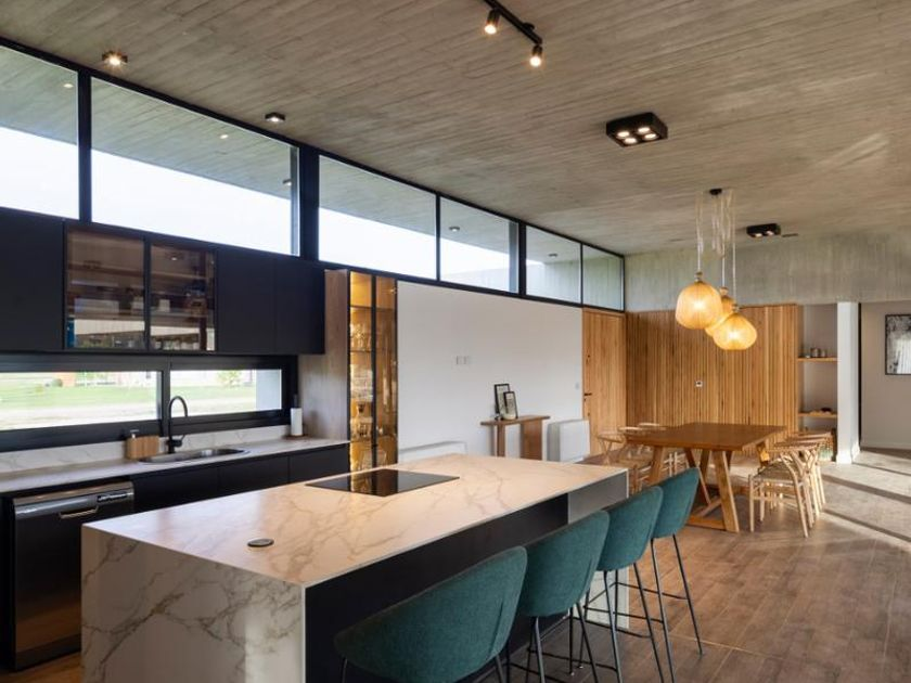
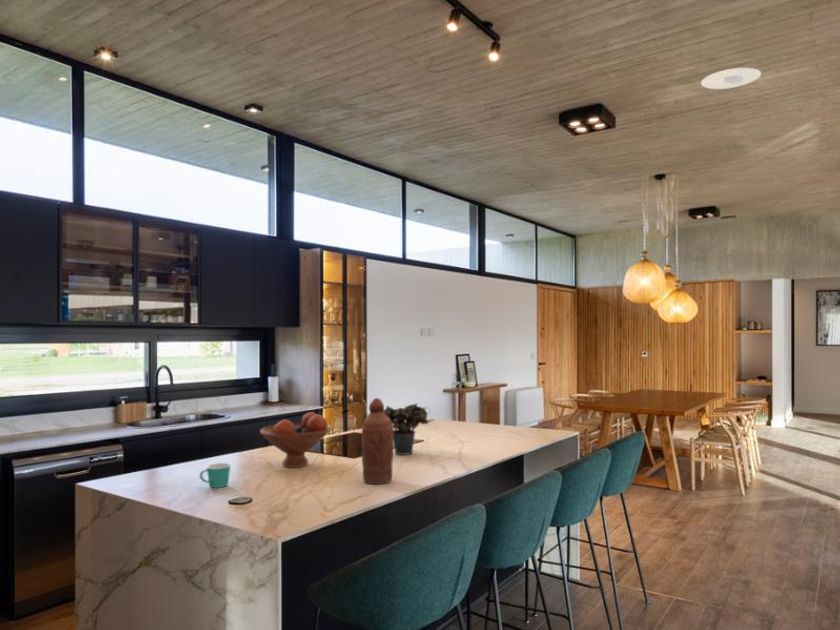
+ recessed light (730, 76)
+ bottle (377, 439)
+ mug (214, 476)
+ potted plant (402, 429)
+ fruit bowl (295, 439)
